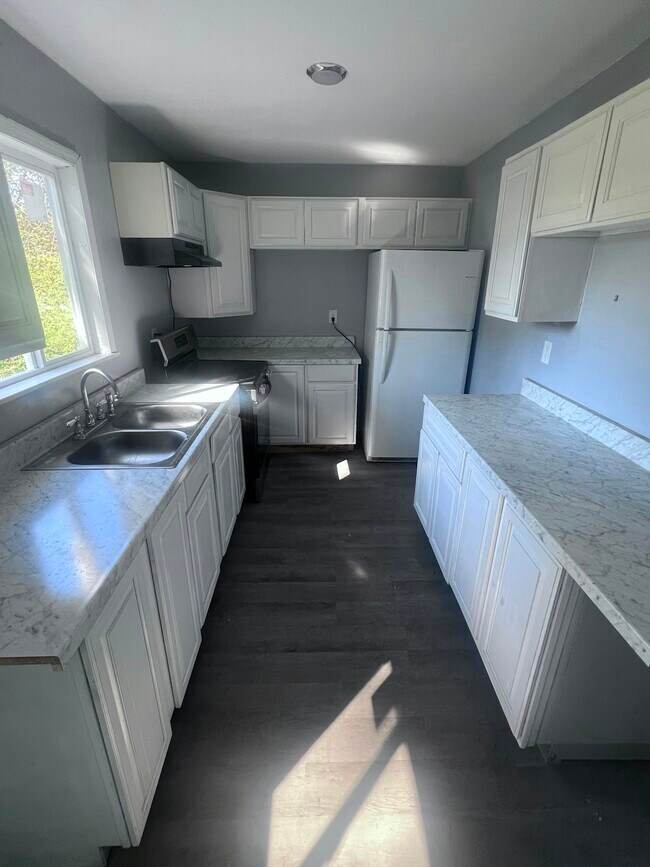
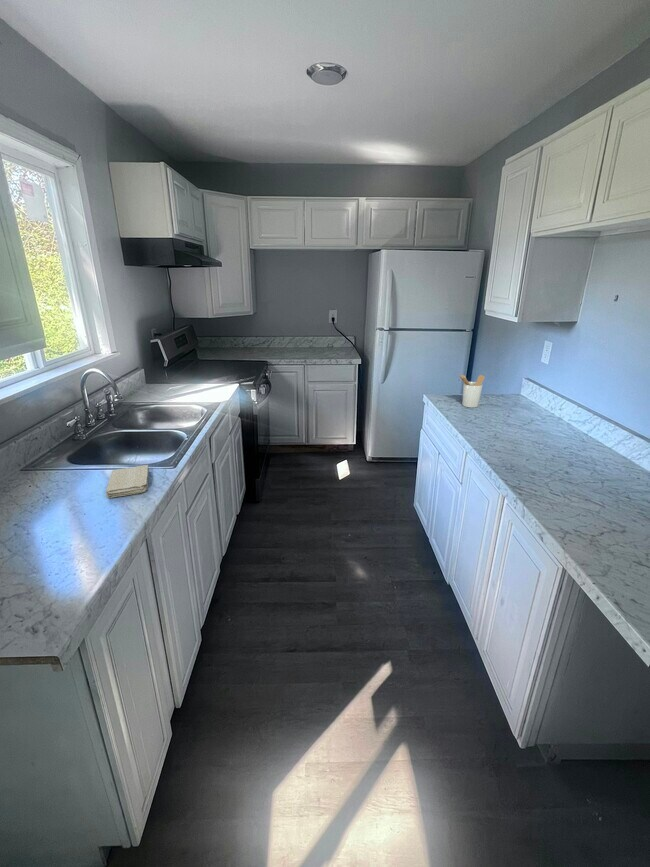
+ washcloth (128, 479)
+ utensil holder (468, 389)
